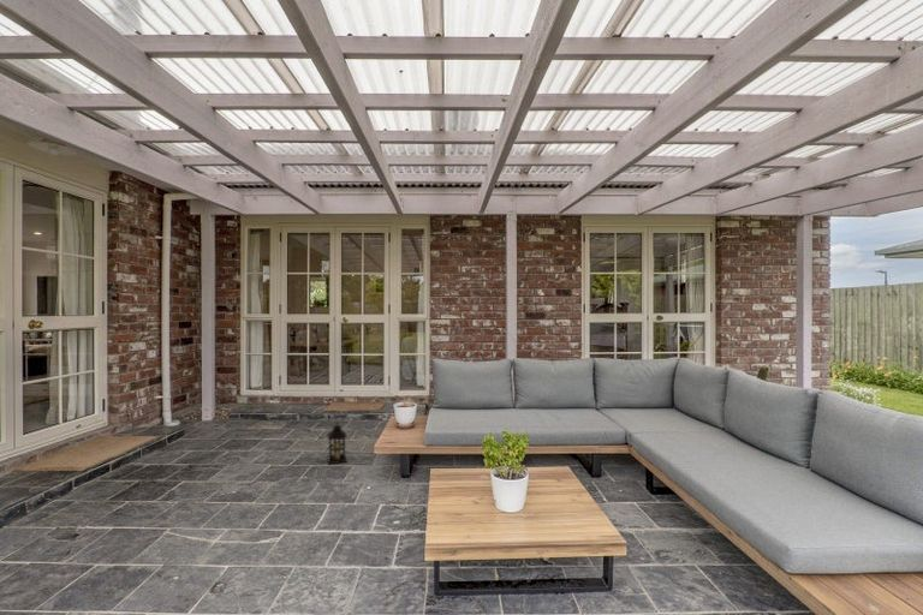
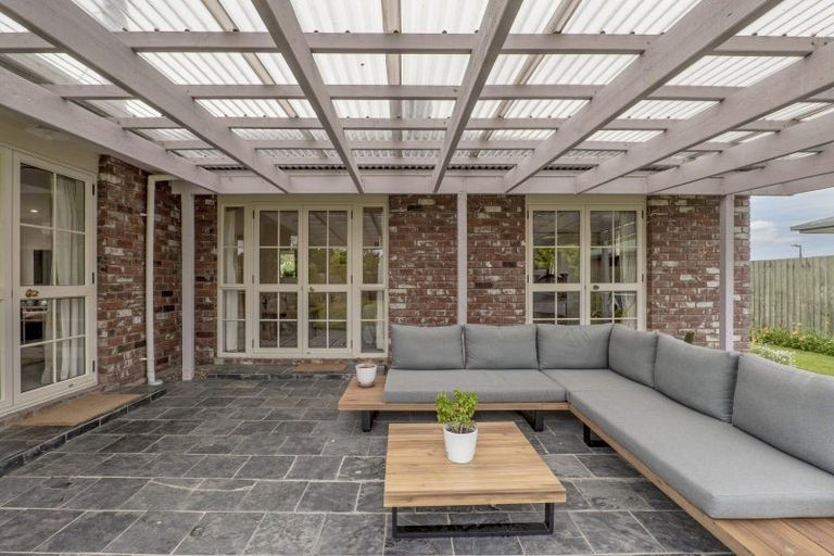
- lantern (337, 438)
